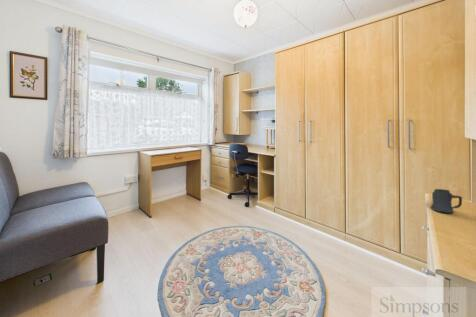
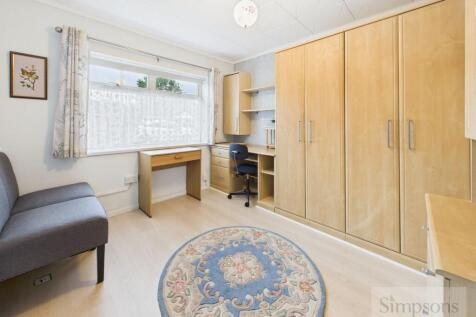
- mug (445, 200)
